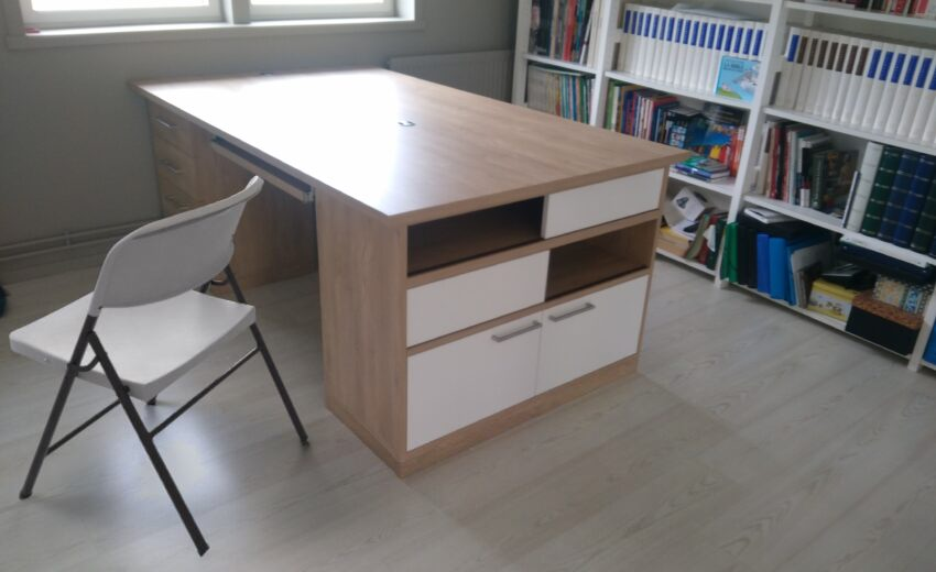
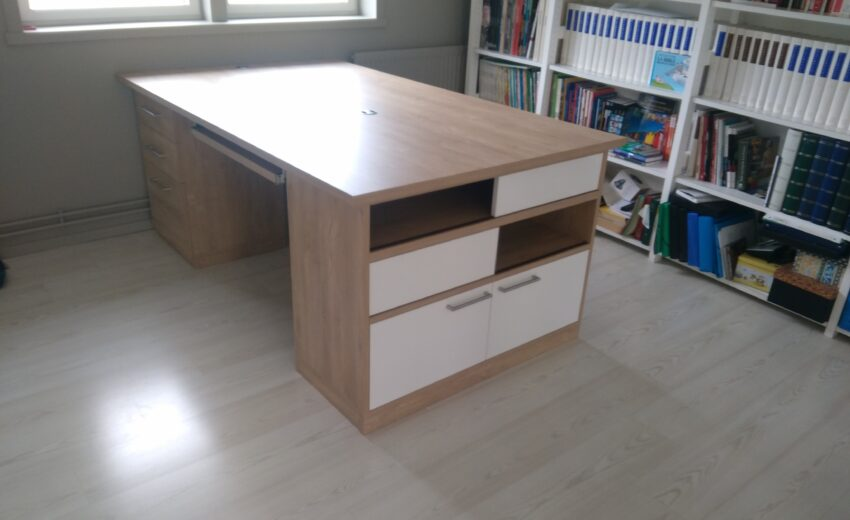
- chair (155, 337)
